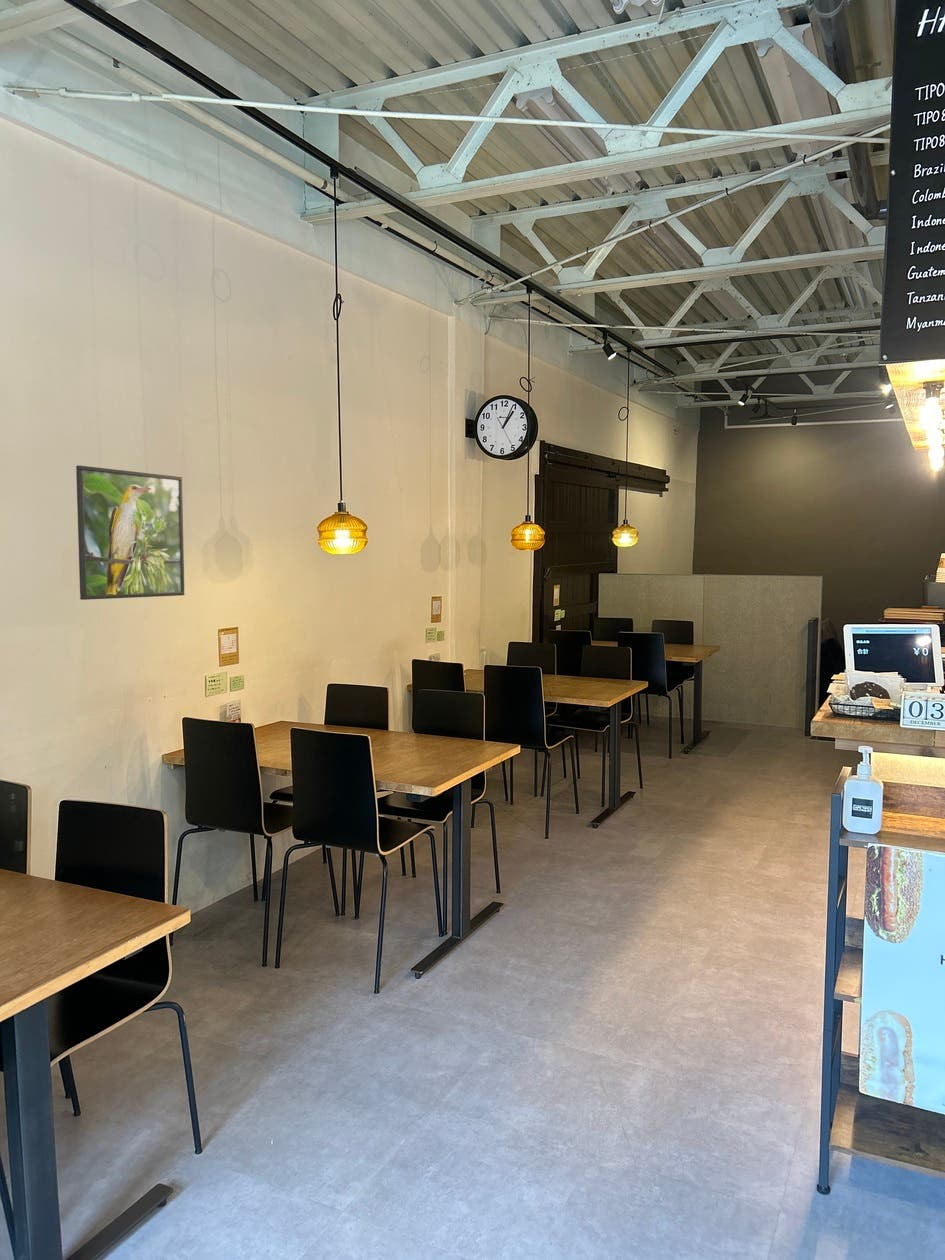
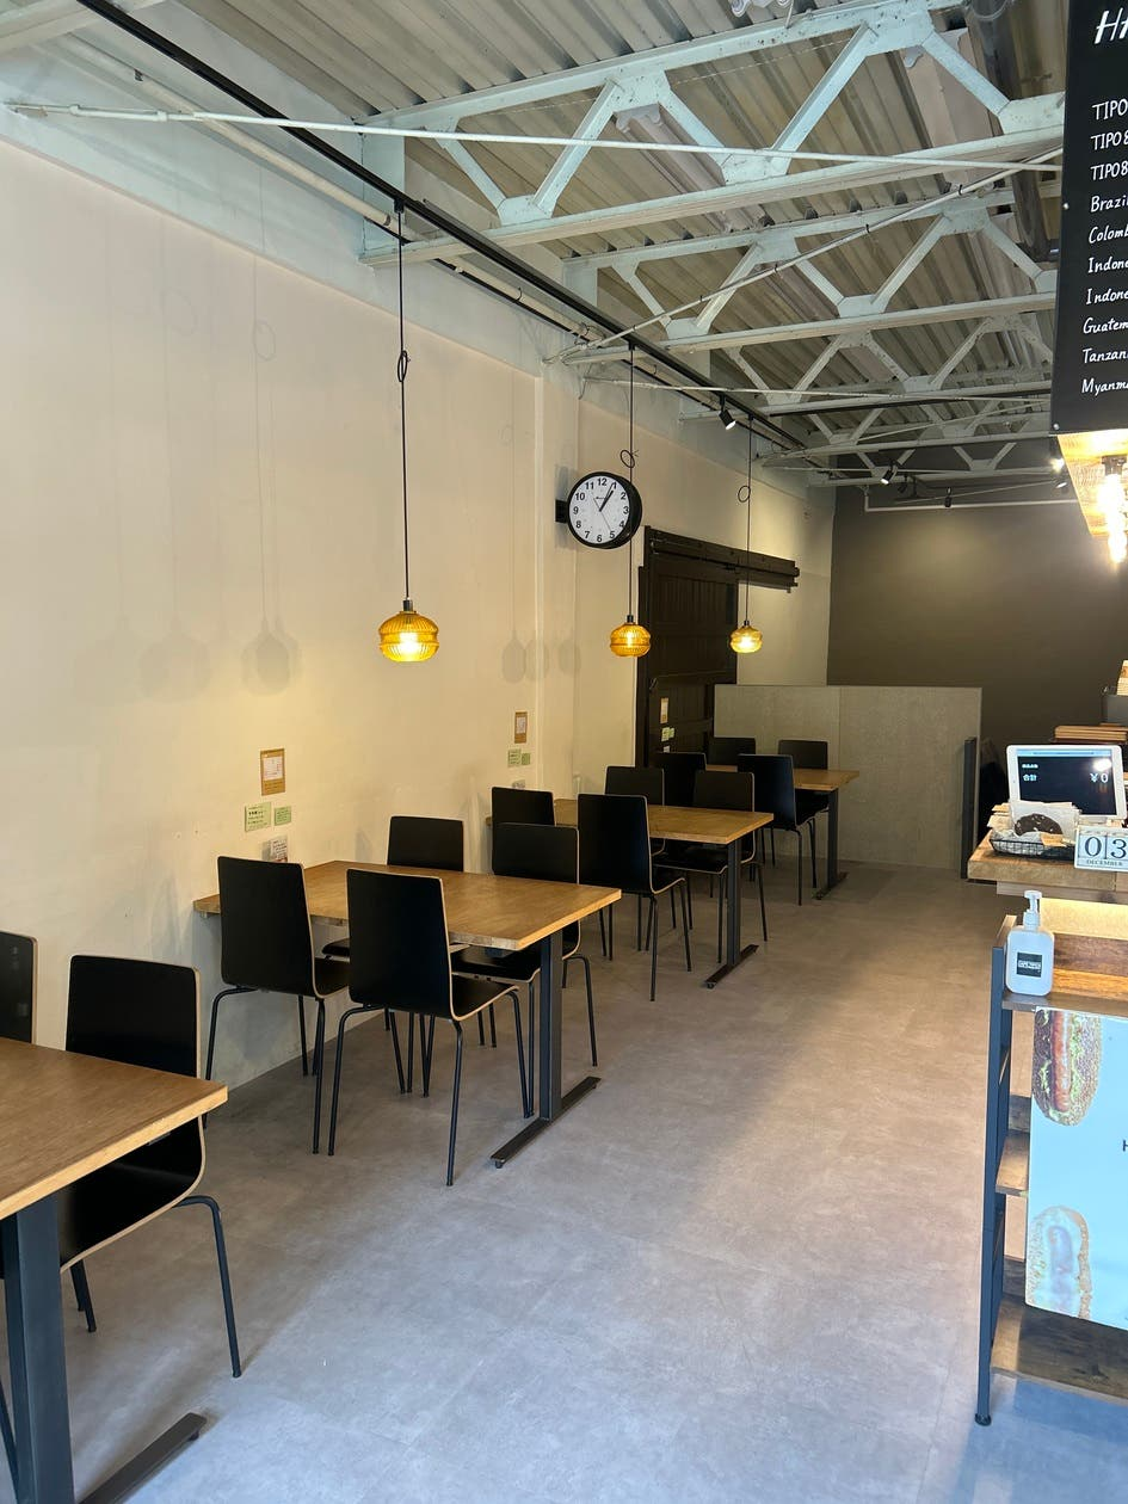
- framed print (134, 534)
